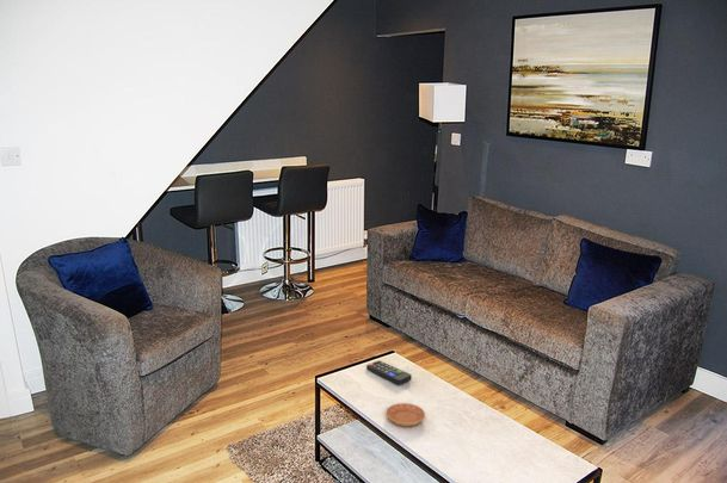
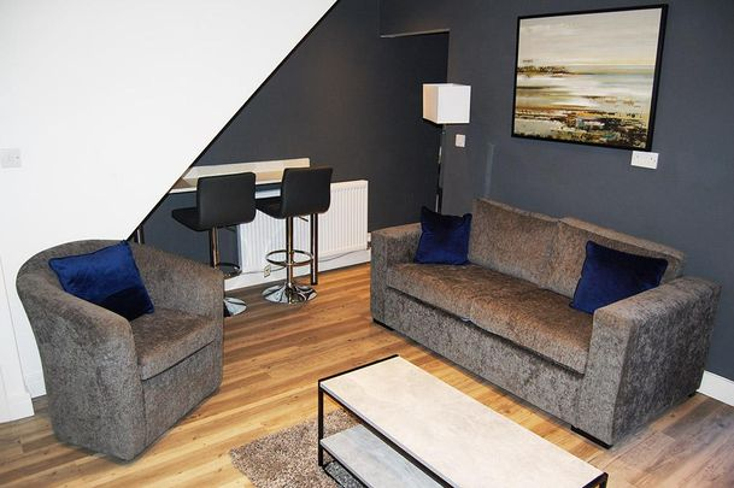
- remote control (388, 371)
- saucer (405, 415)
